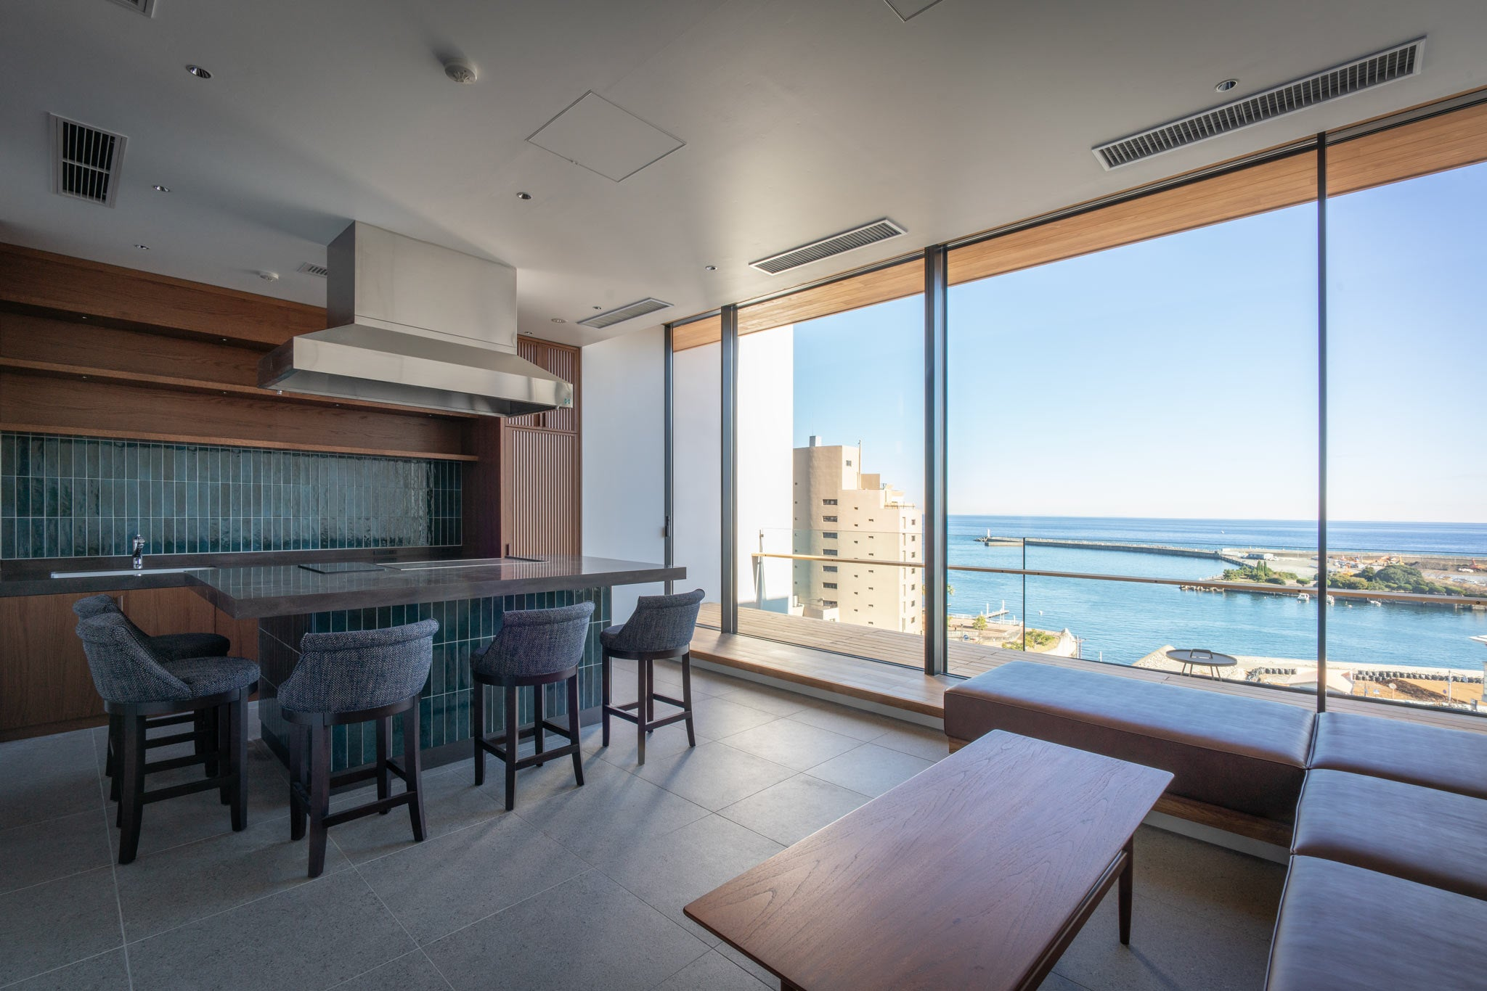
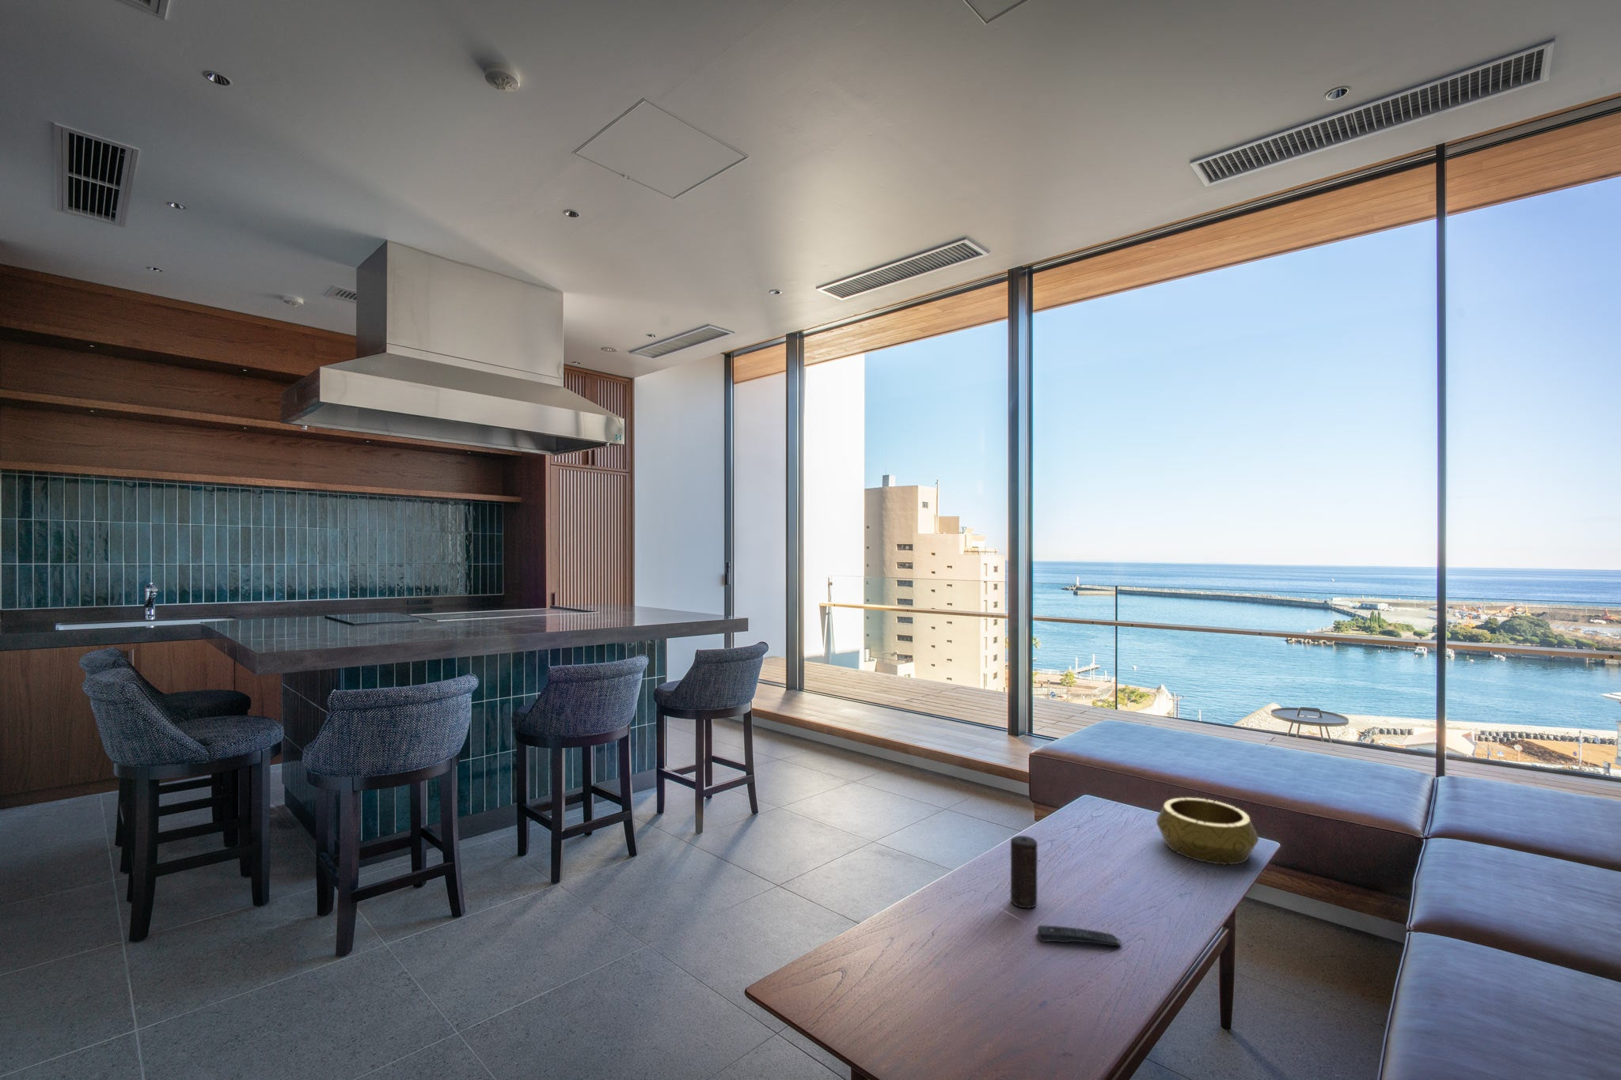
+ remote control (1078, 937)
+ decorative bowl (1205, 829)
+ candle (1024, 871)
